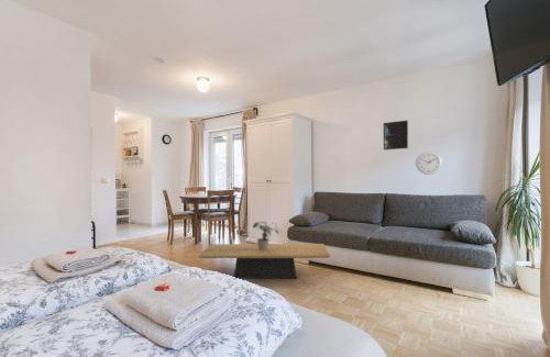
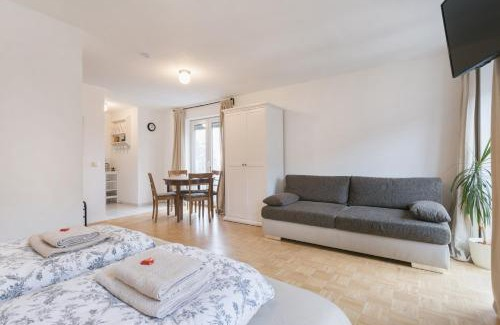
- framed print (395, 135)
- potted plant (266, 234)
- wall clock (428, 163)
- coffee table (265, 261)
